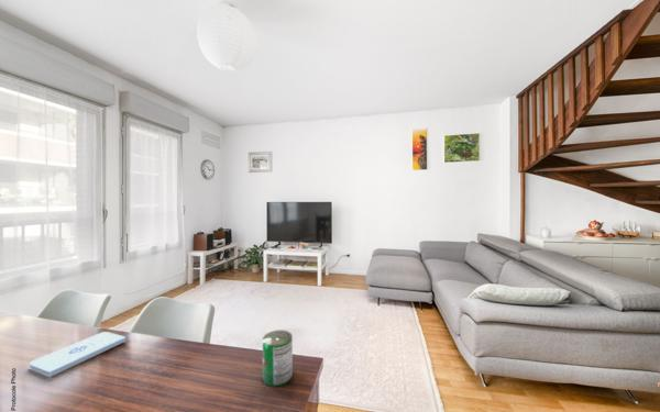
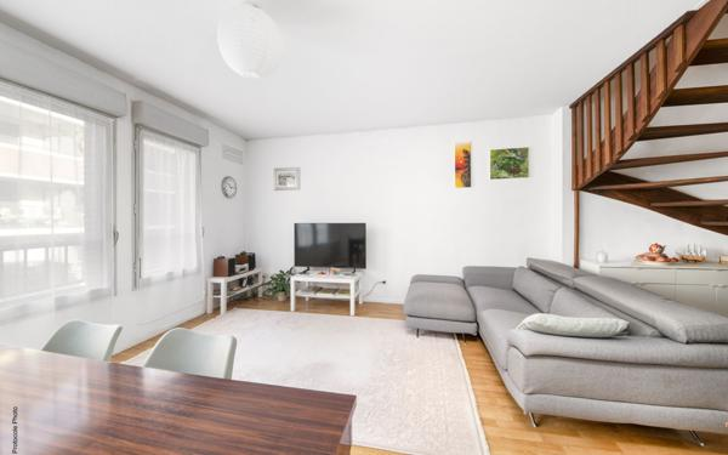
- can (277, 356)
- notepad (80, 350)
